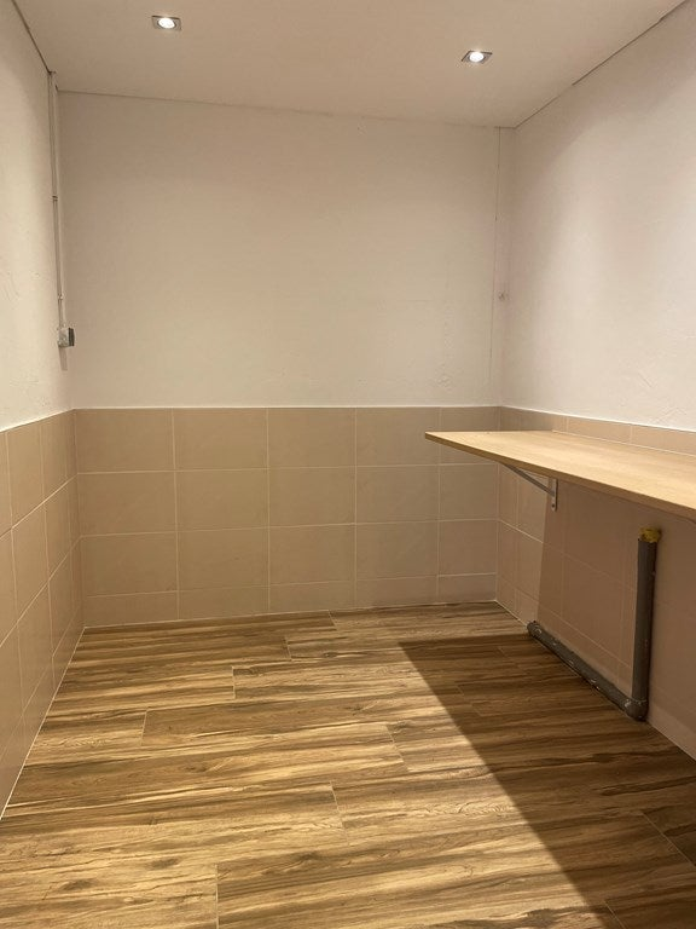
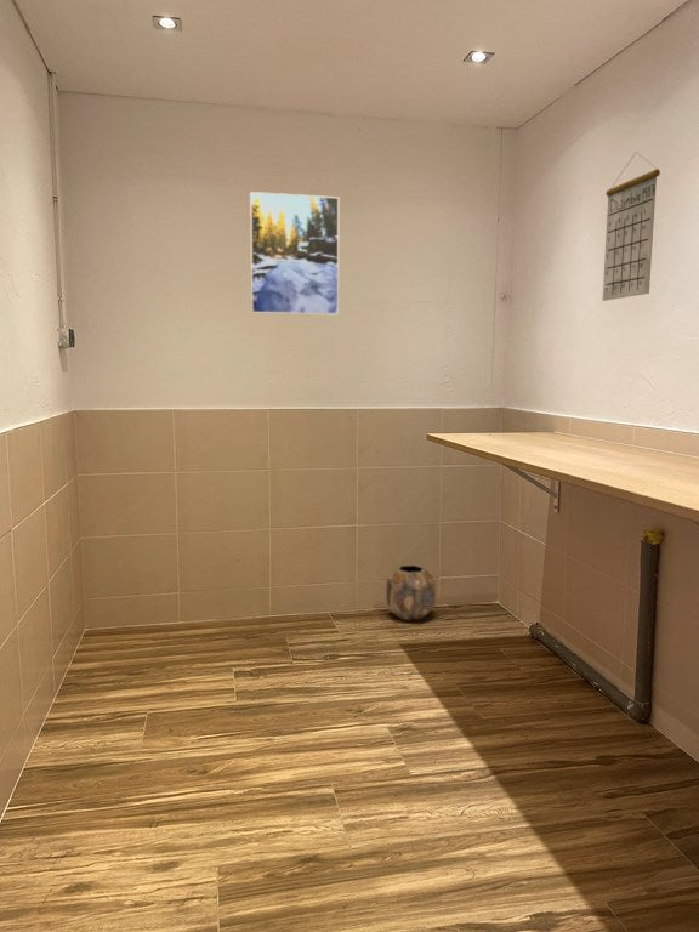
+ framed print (295, 255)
+ calendar (629, 225)
+ planter (410, 592)
